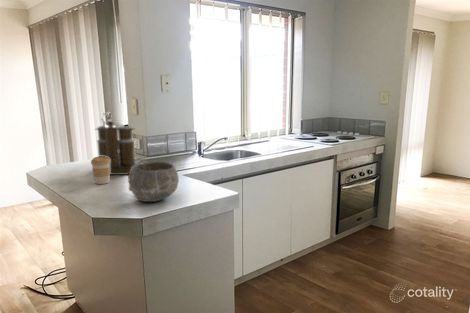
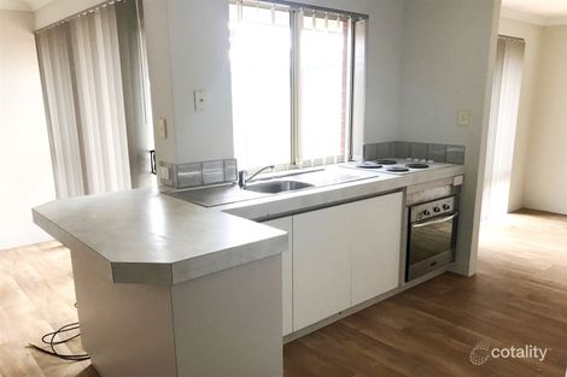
- coffee maker (116, 141)
- coffee cup (101, 169)
- bowl (154, 182)
